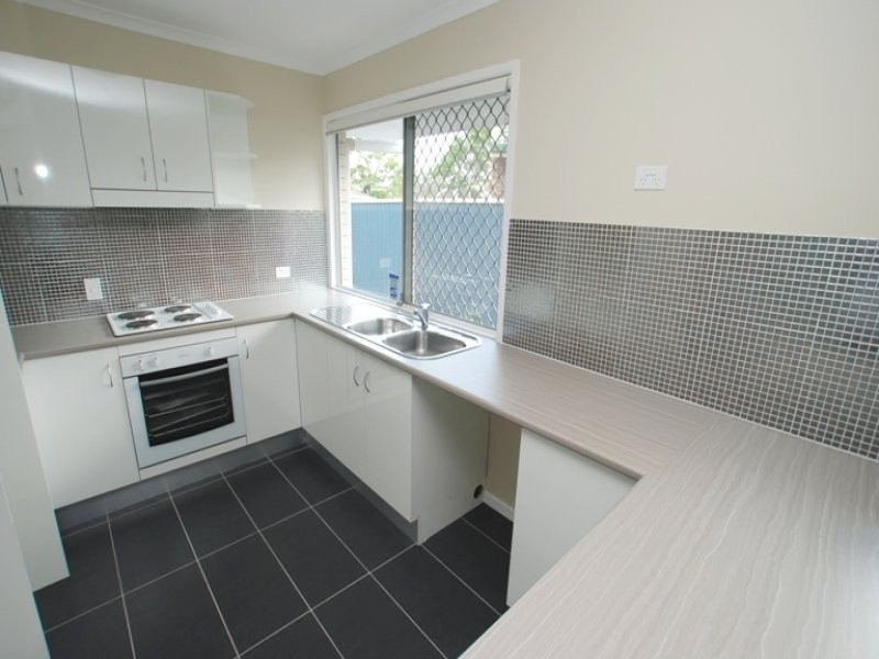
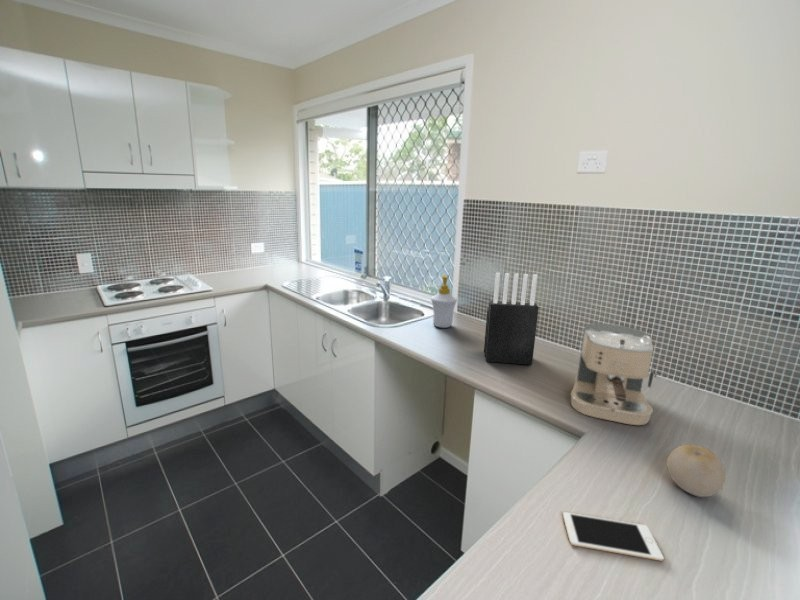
+ cell phone (609, 535)
+ coffee maker (613, 371)
+ knife block (510, 315)
+ fruit (695, 470)
+ soap bottle (443, 301)
